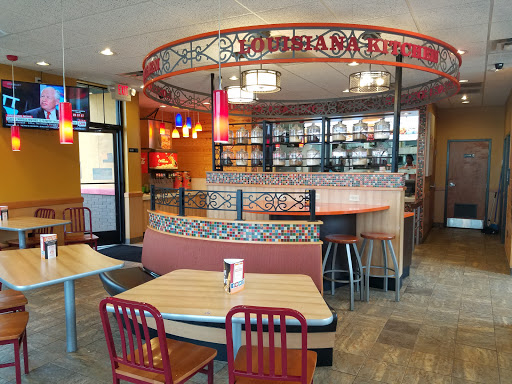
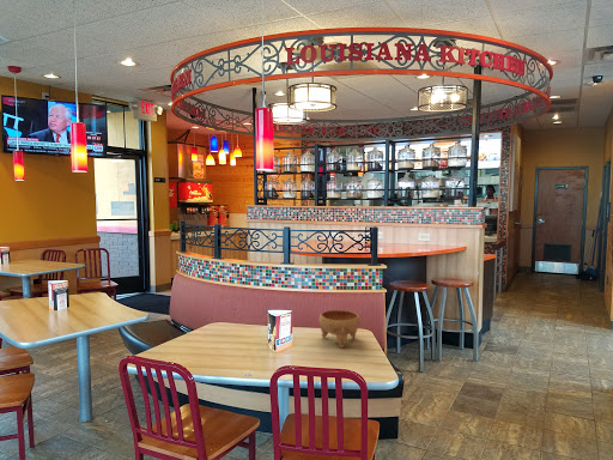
+ bowl (338, 327)
